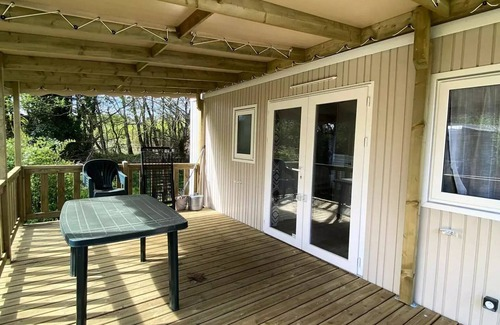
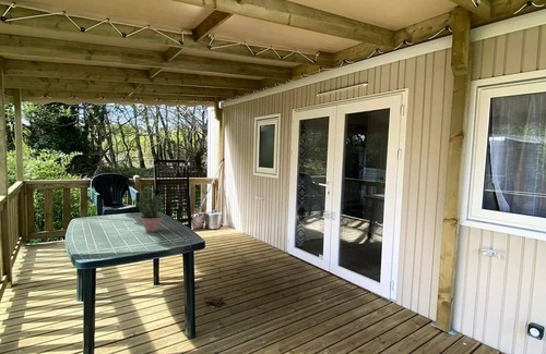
+ potted plant (149, 209)
